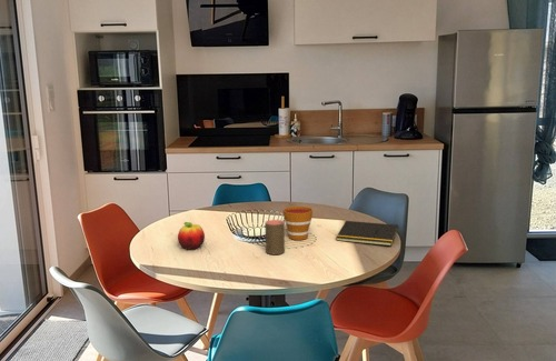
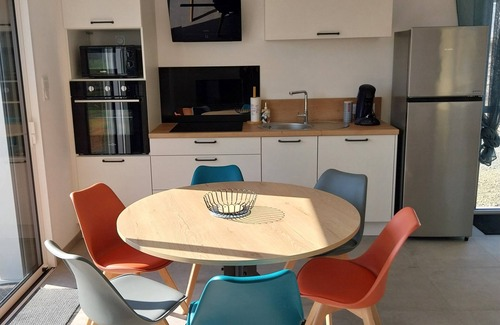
- fruit (190, 235)
- cup (275, 237)
- cup (297, 222)
- notepad (367, 232)
